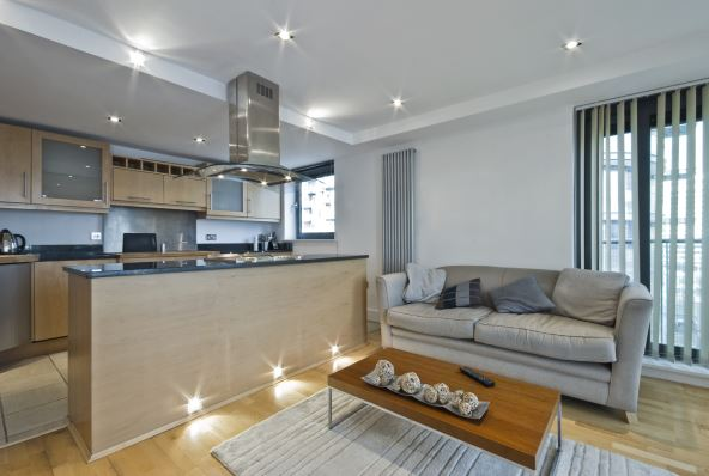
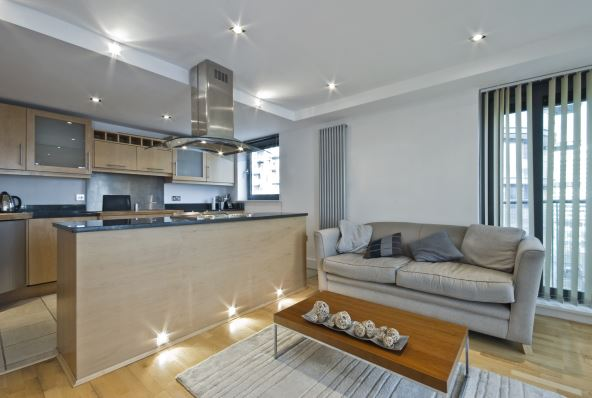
- remote control (475, 376)
